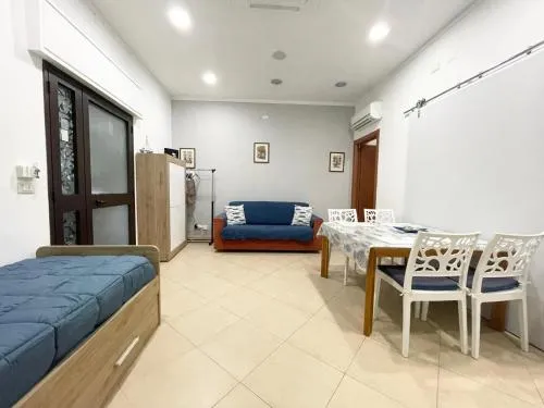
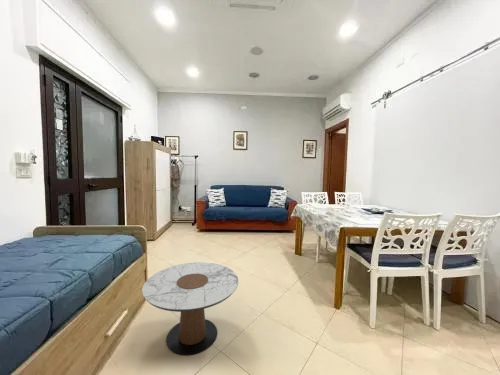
+ side table (192, 307)
